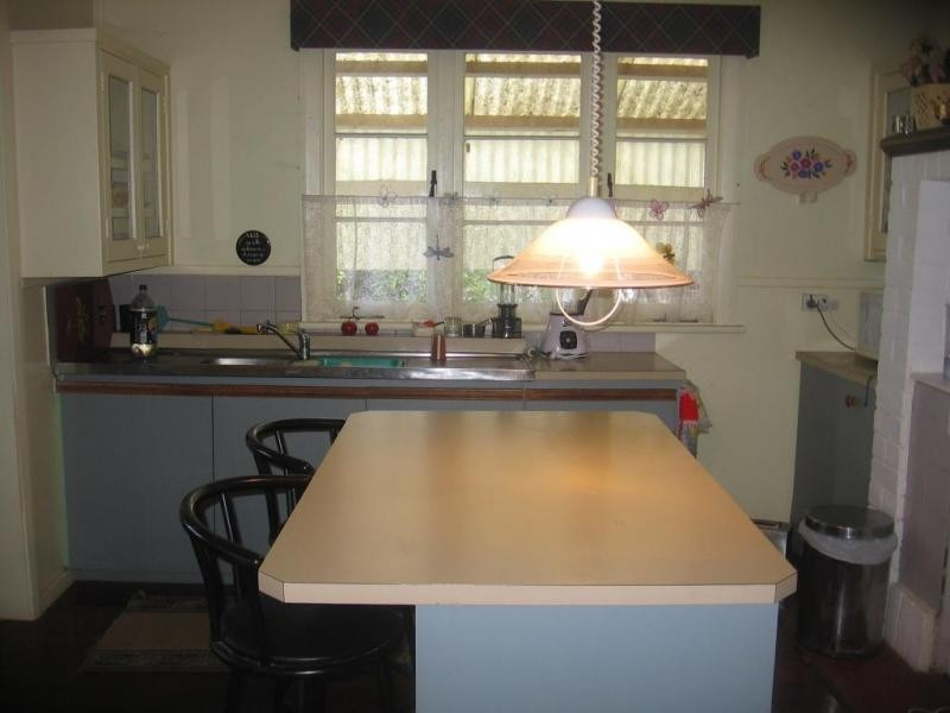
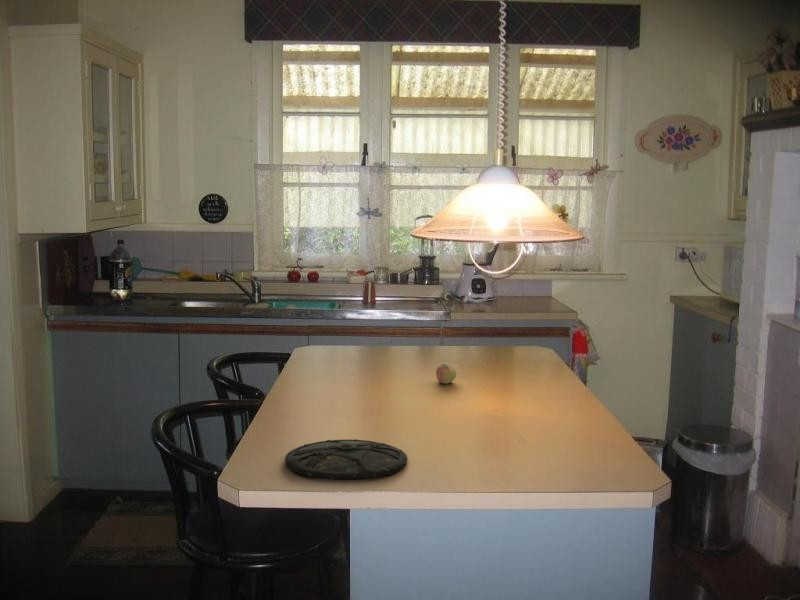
+ apple (443, 373)
+ plate (346, 451)
